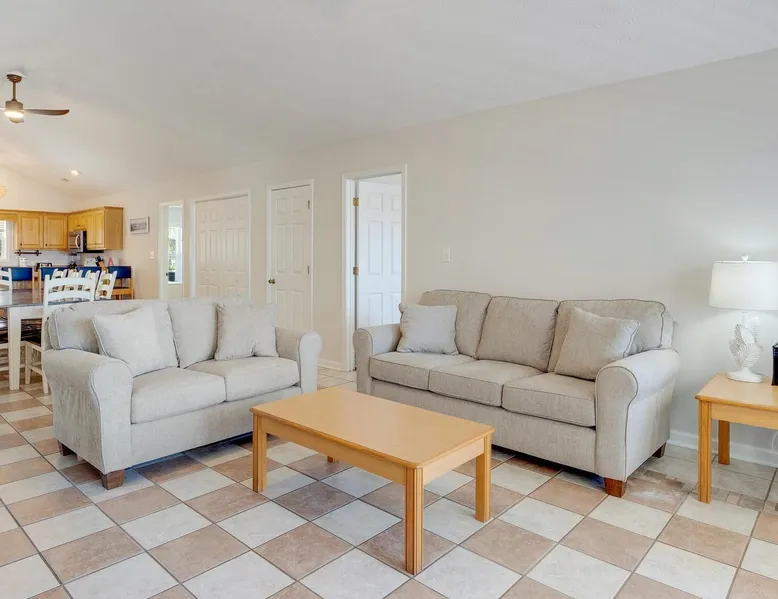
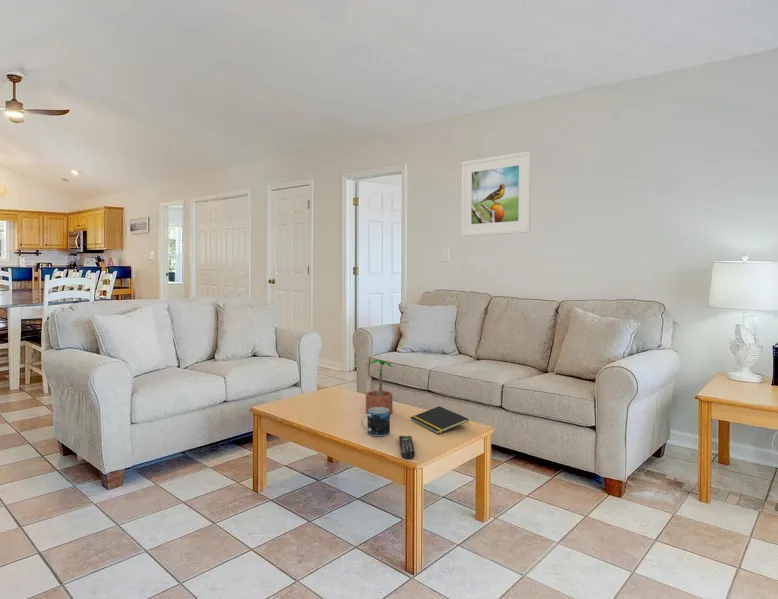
+ mug (374, 422)
+ notepad (438, 419)
+ potted plant (380, 385)
+ remote control (406, 445)
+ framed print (494, 195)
